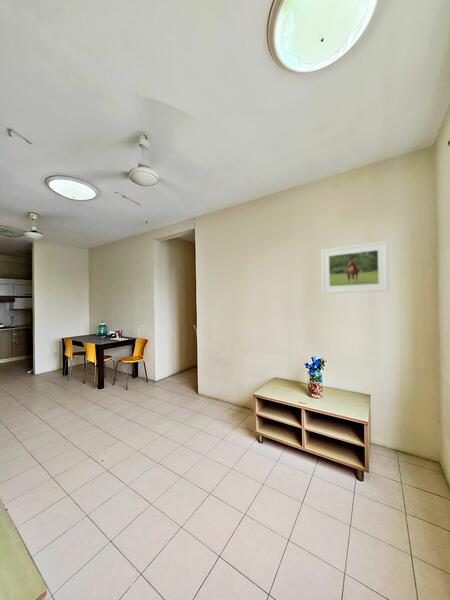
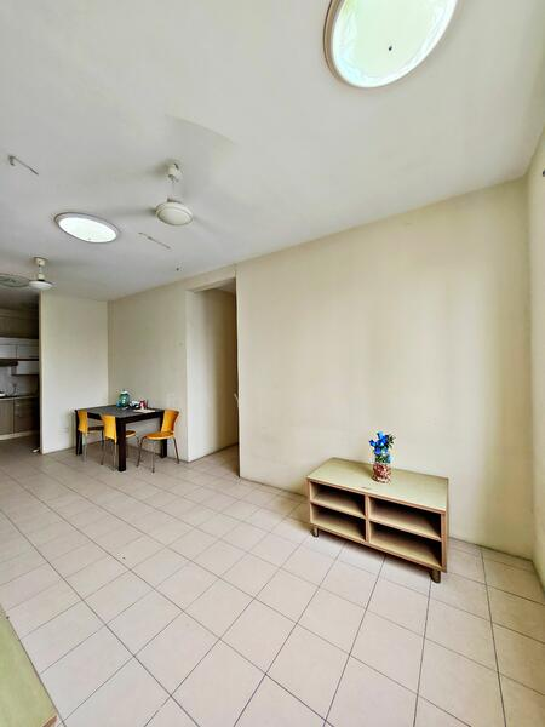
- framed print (352, 269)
